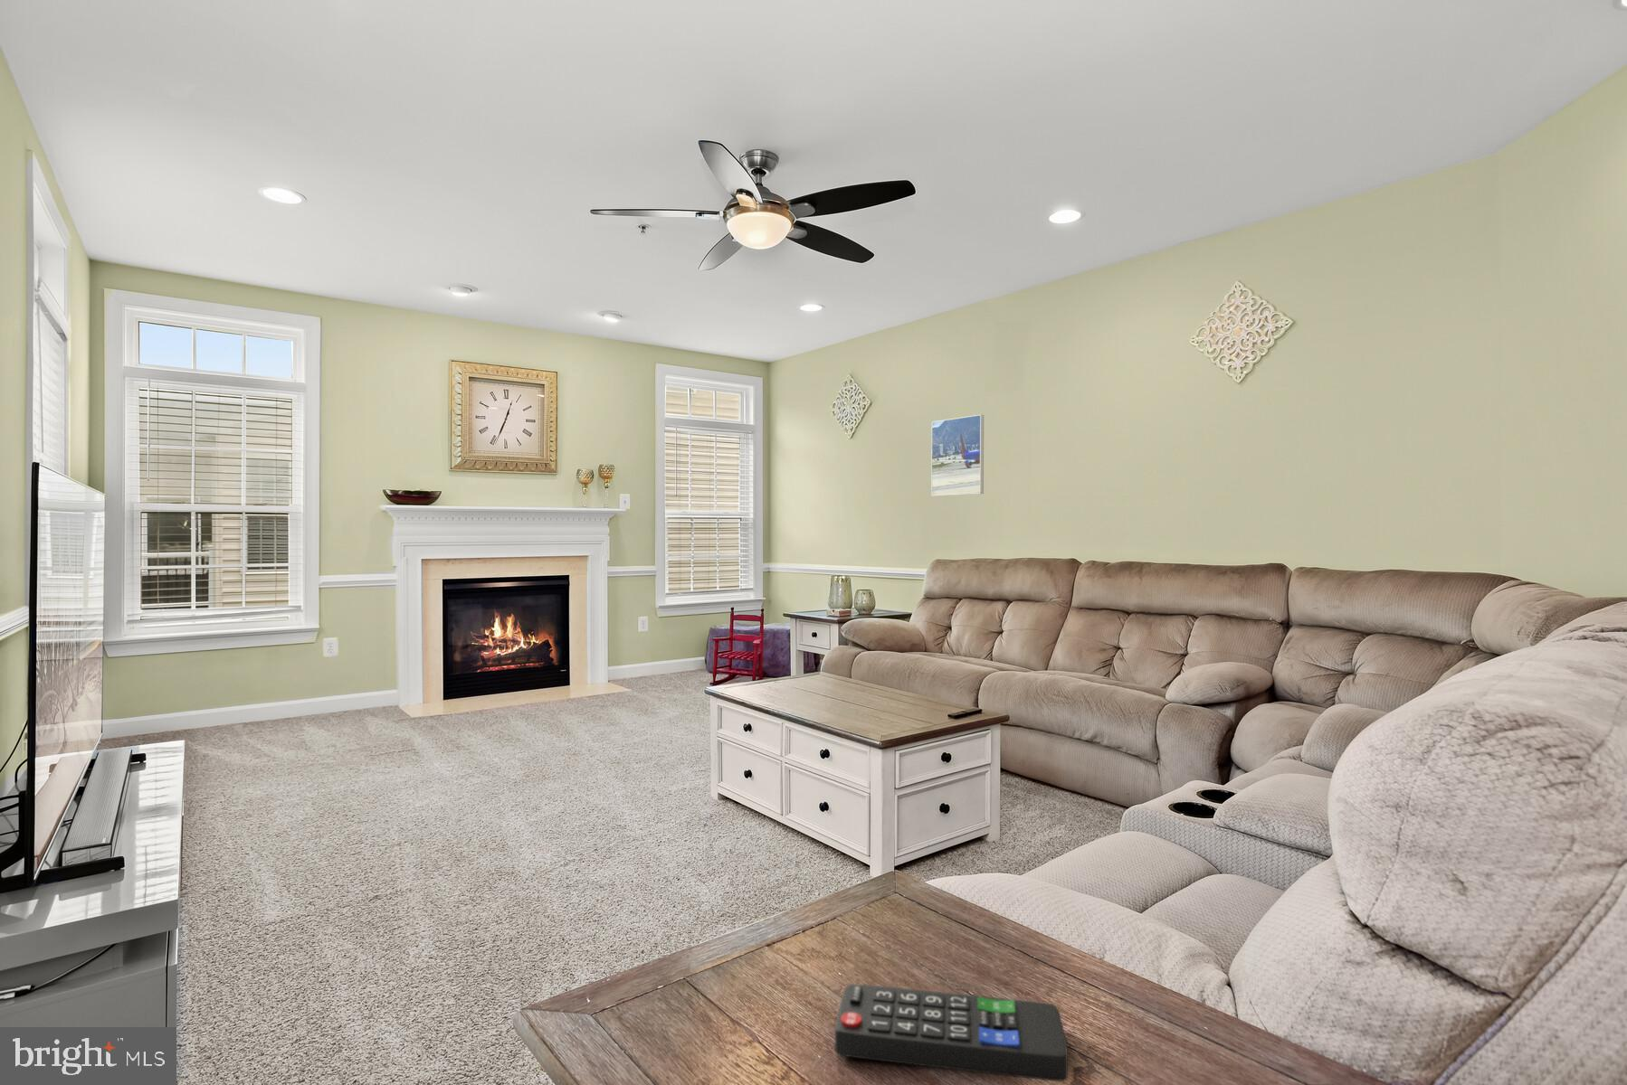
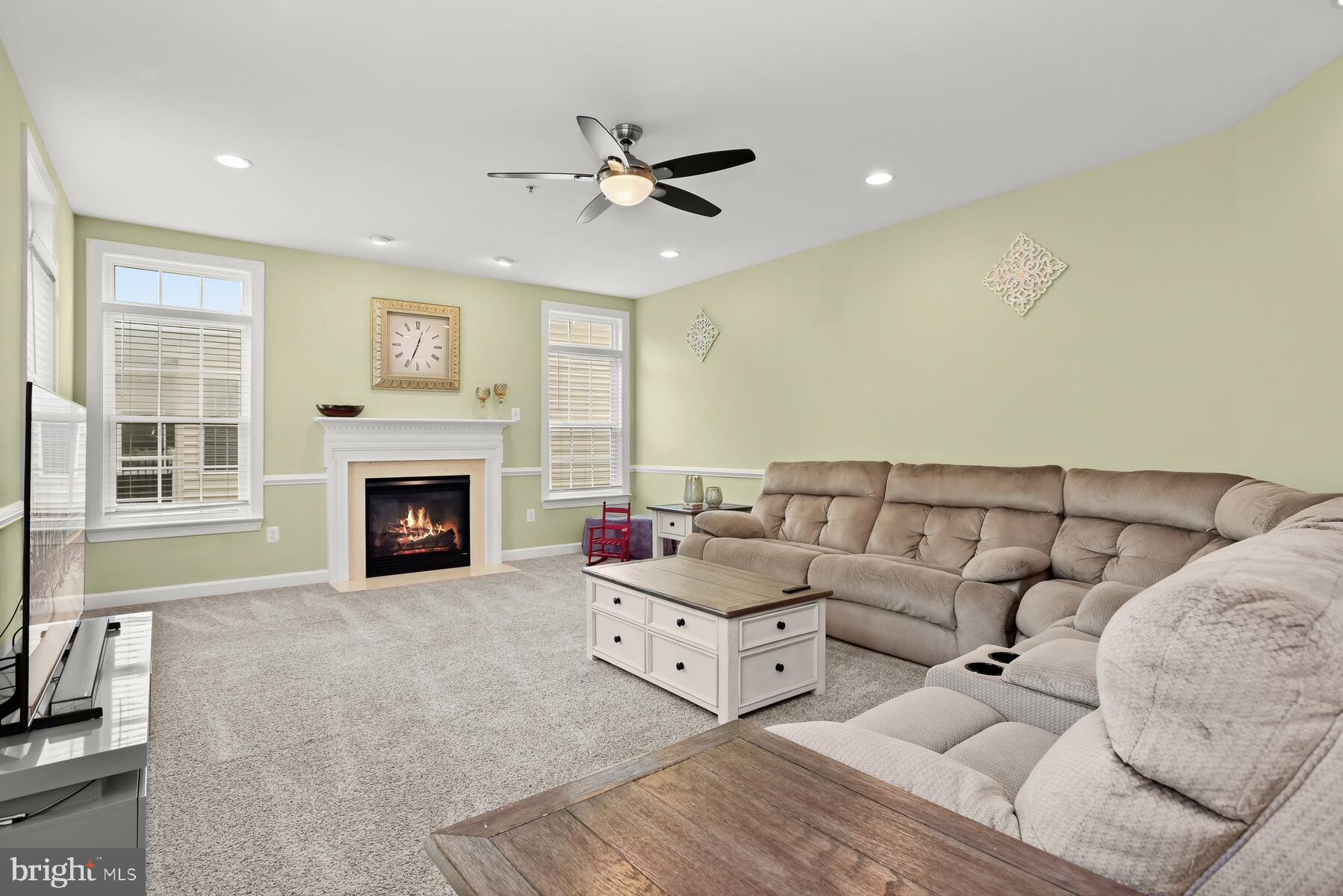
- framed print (957, 457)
- remote control (949, 1026)
